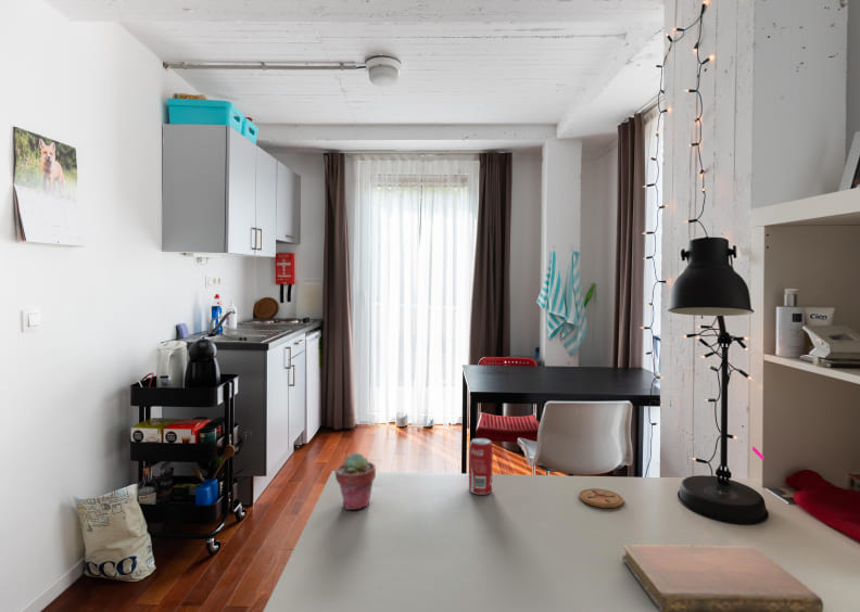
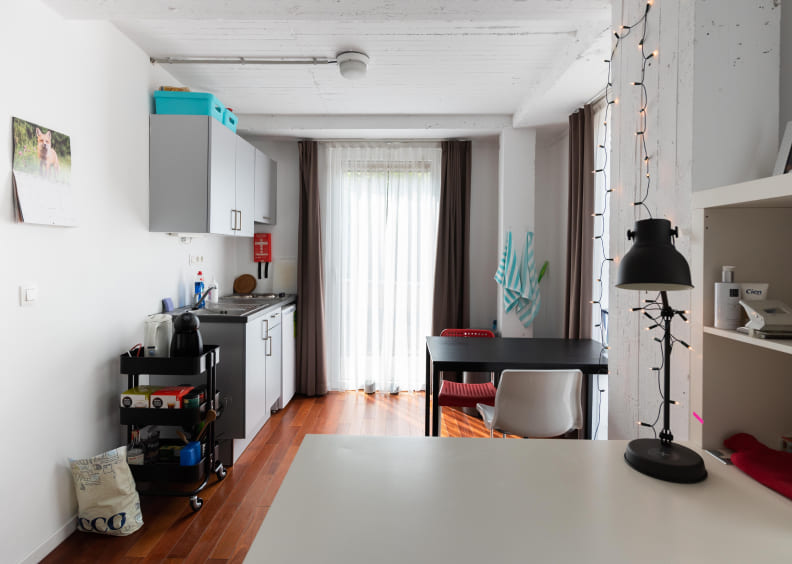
- coaster (600, 497)
- potted succulent (355, 477)
- notebook (712, 576)
- beverage can (480, 464)
